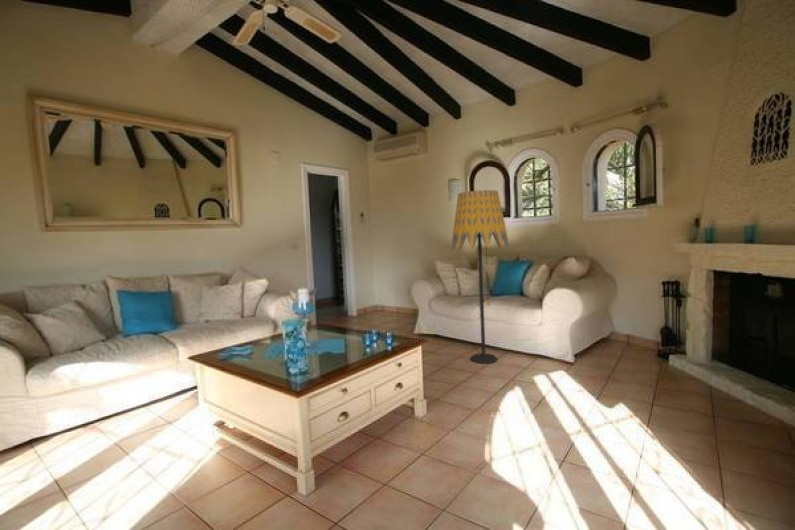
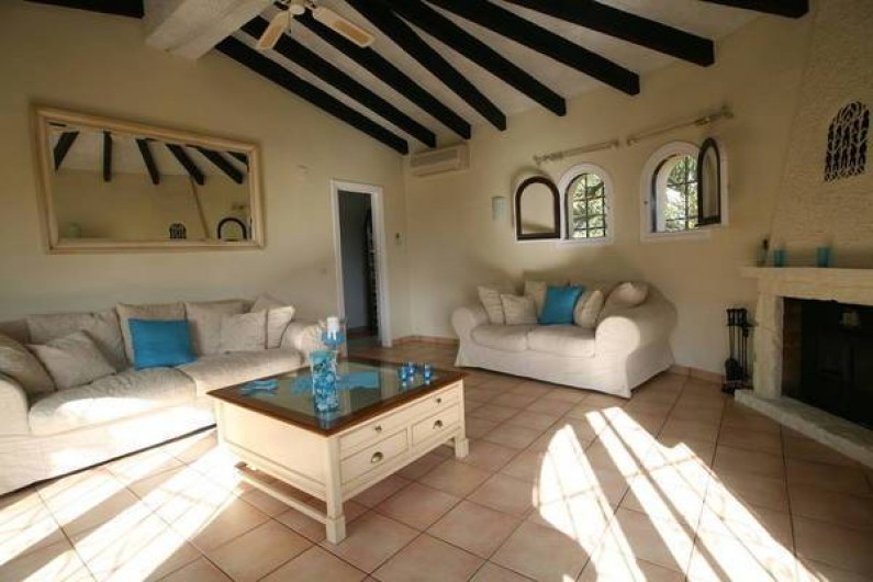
- floor lamp (480, 277)
